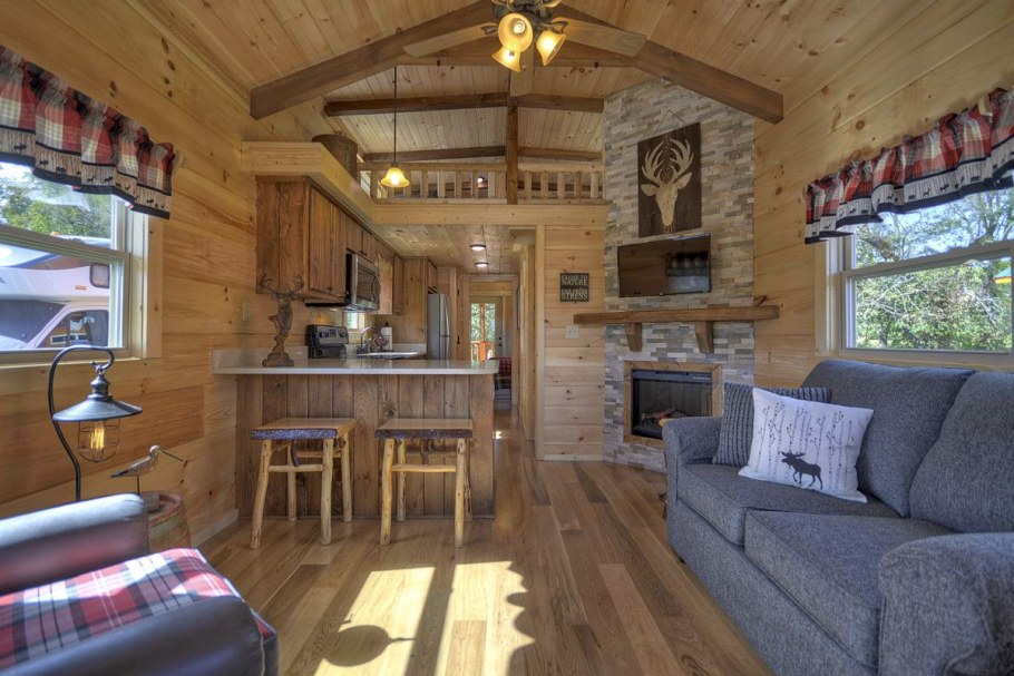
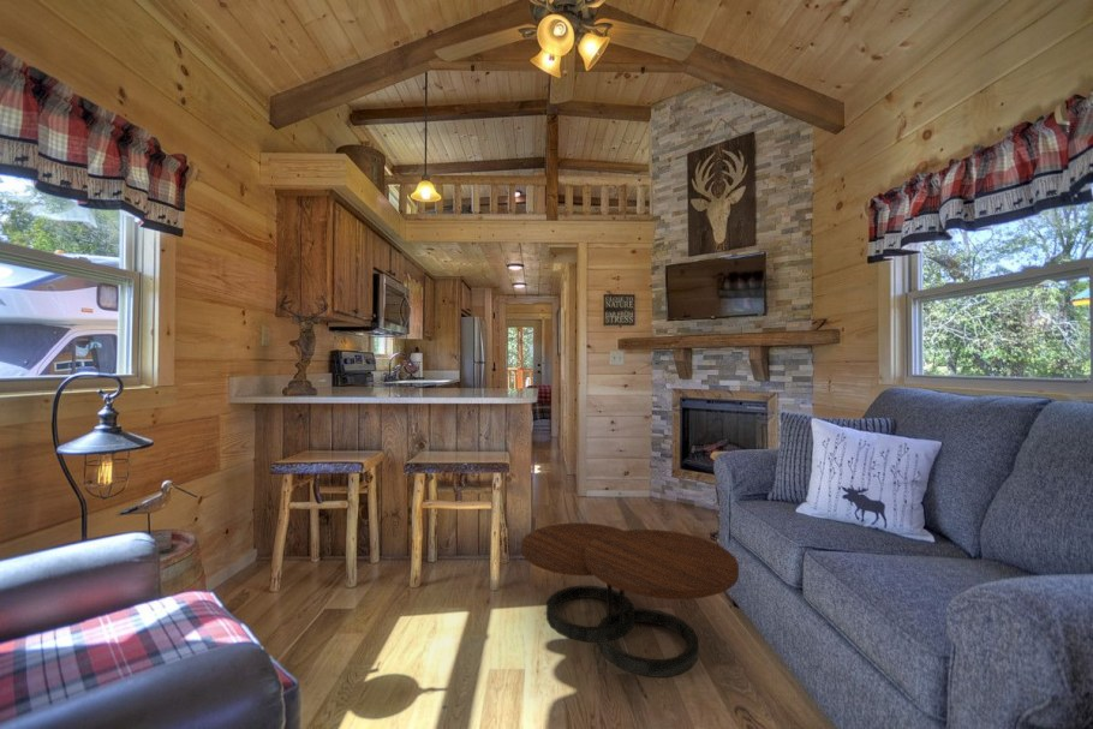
+ coffee table (619, 586)
